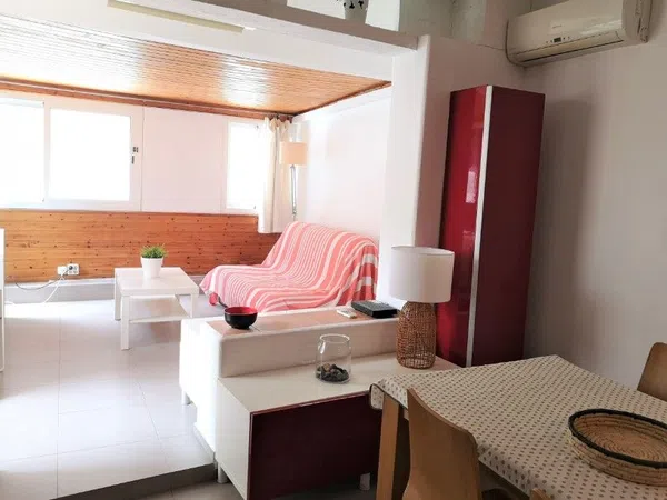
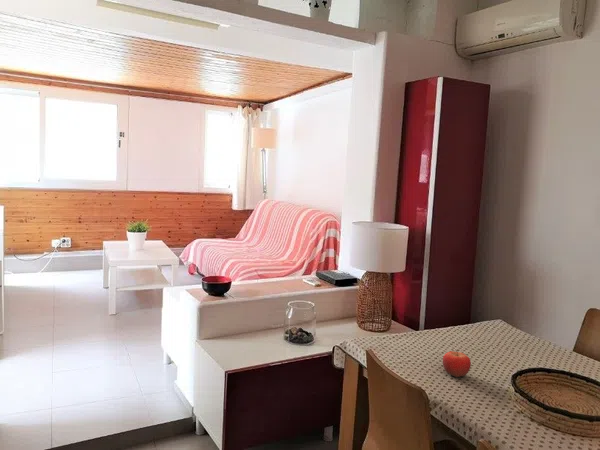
+ fruit (456, 362)
